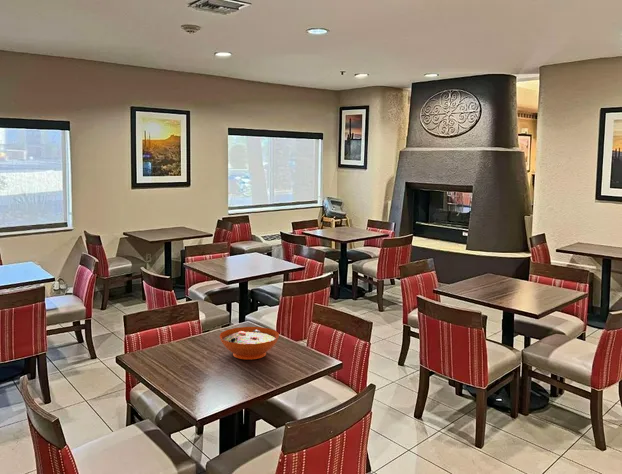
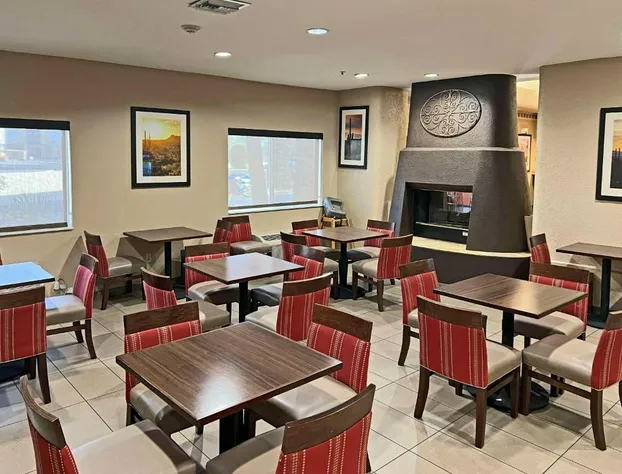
- decorative bowl (249, 344)
